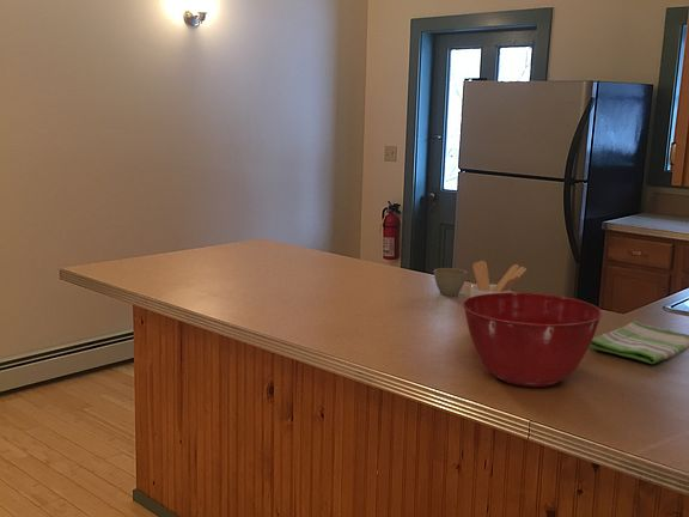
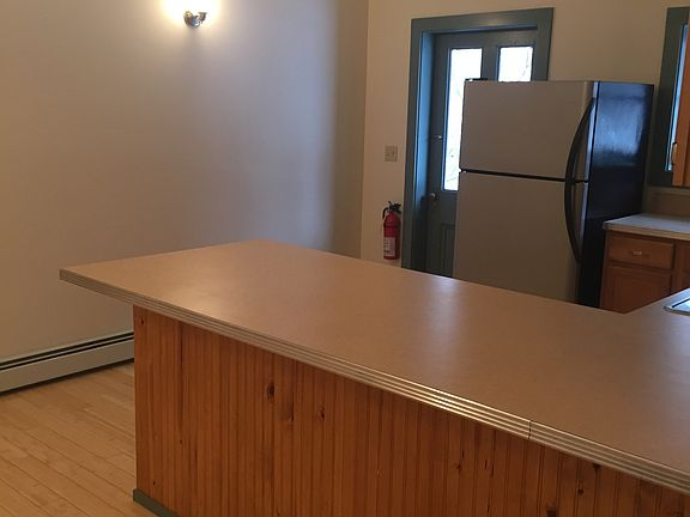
- flower pot (450, 282)
- utensil holder (498, 292)
- mixing bowl (528, 341)
- dish towel (642, 340)
